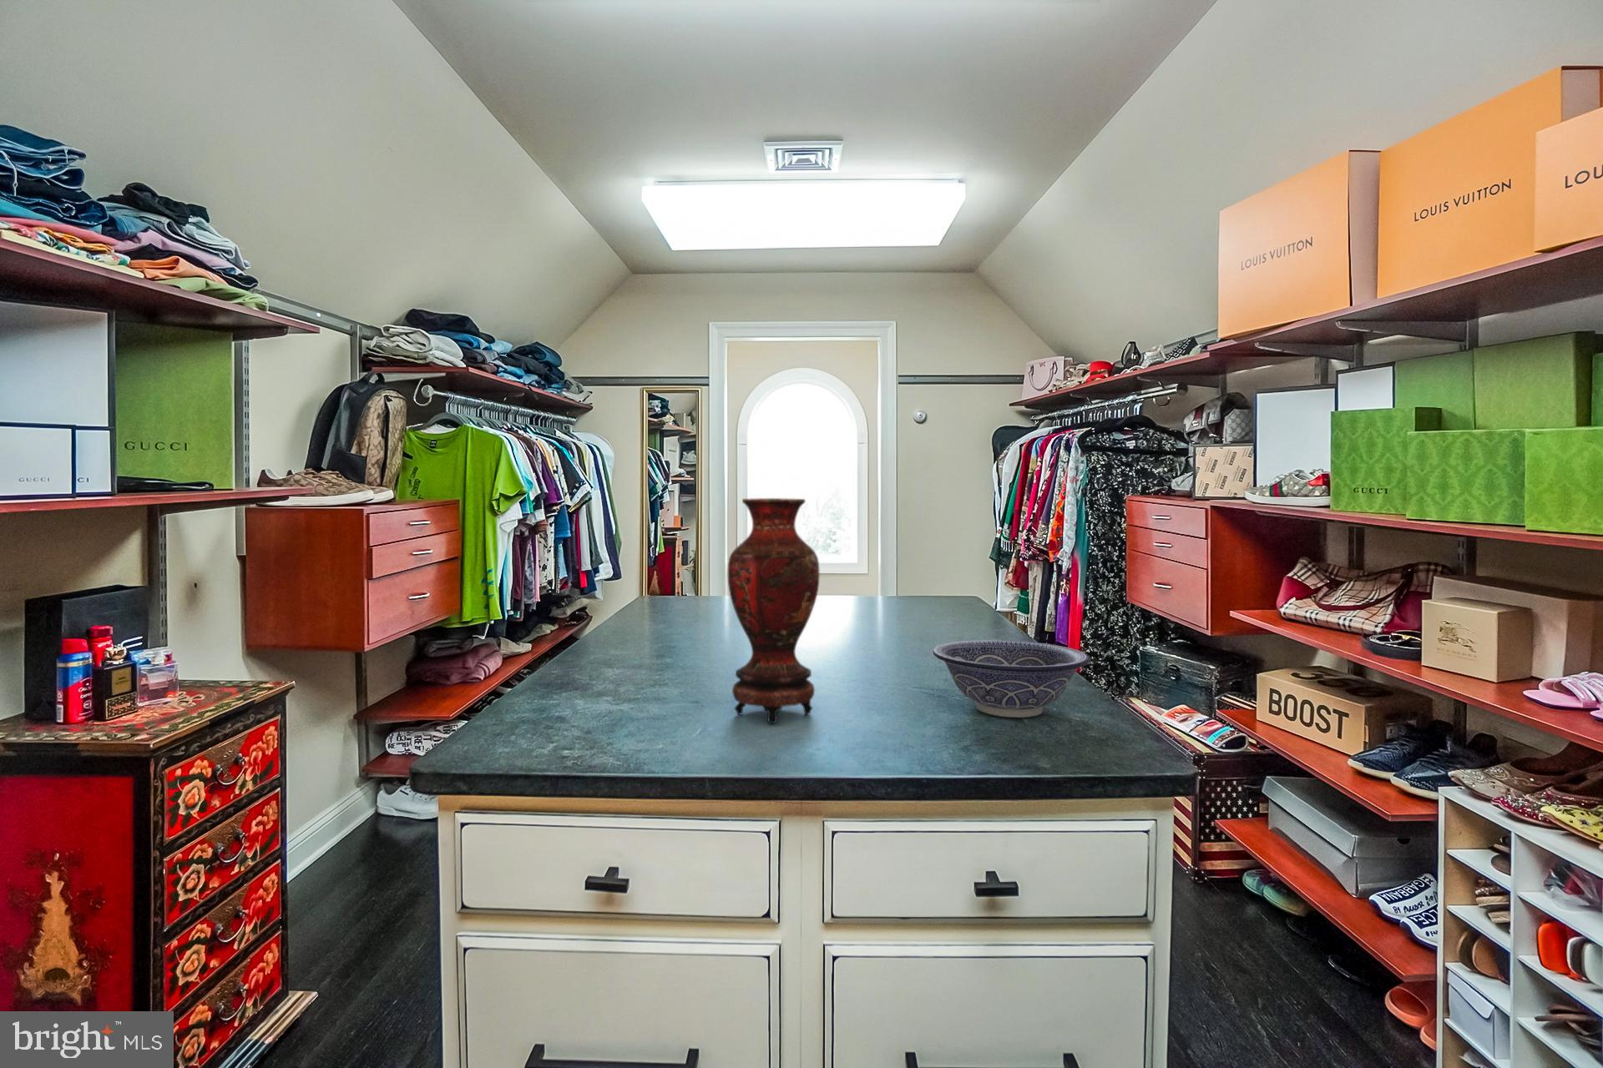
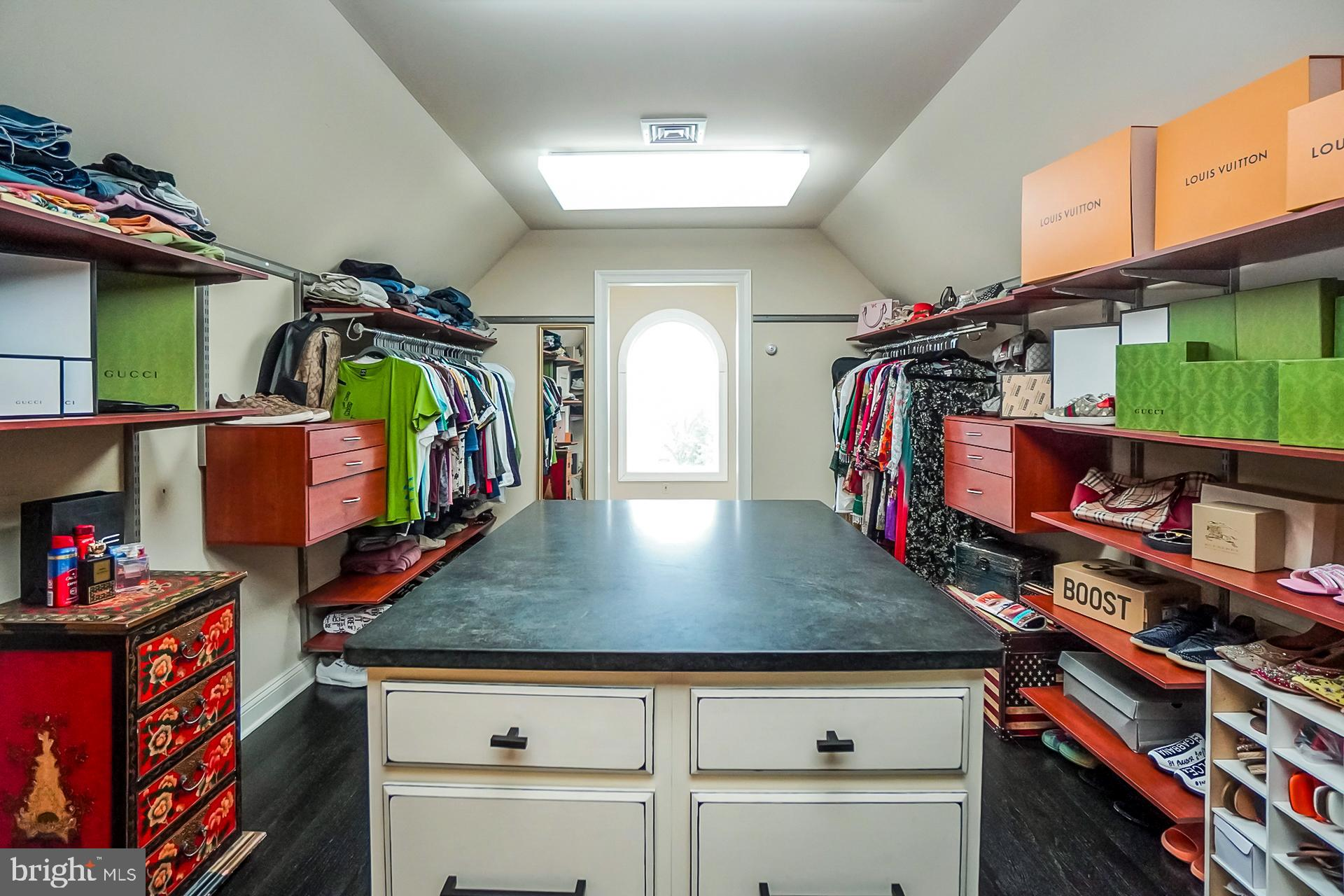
- decorative bowl (1009, 679)
- vase (773, 607)
